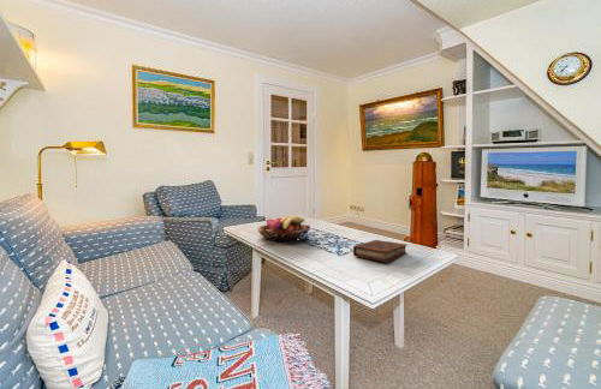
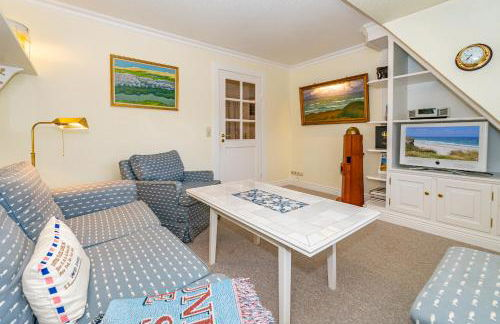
- fruit basket (284, 227)
- book (380, 250)
